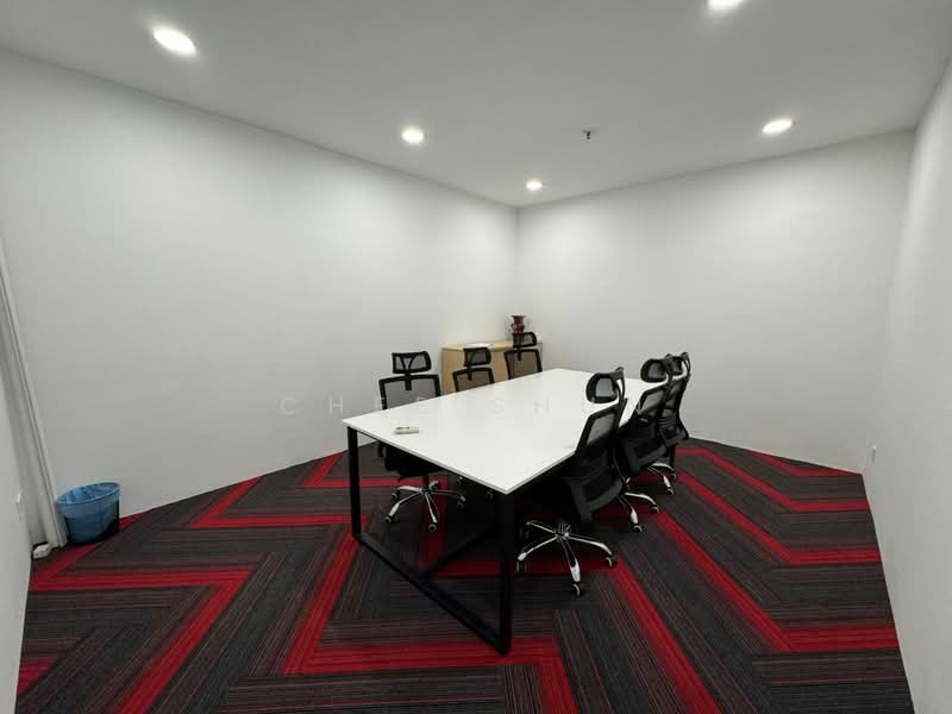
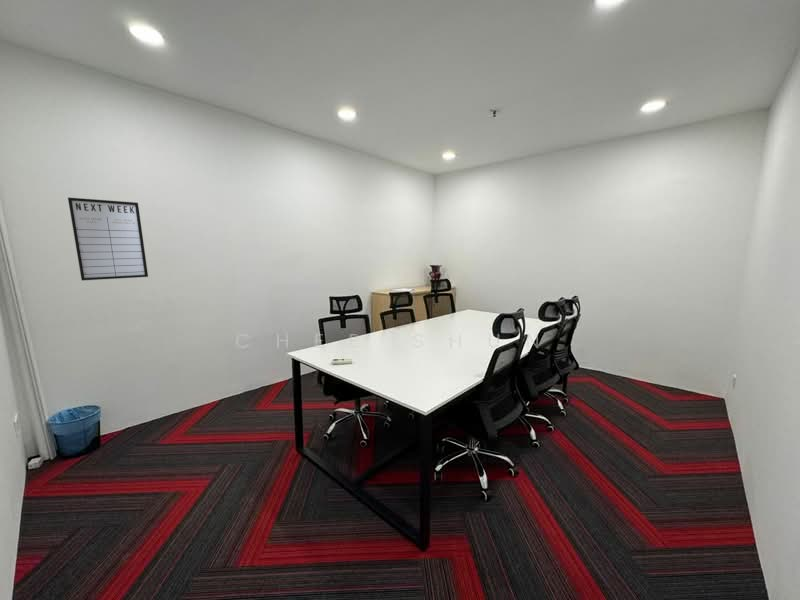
+ writing board (110, 240)
